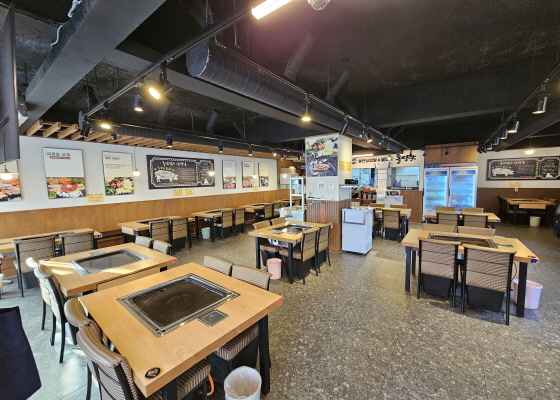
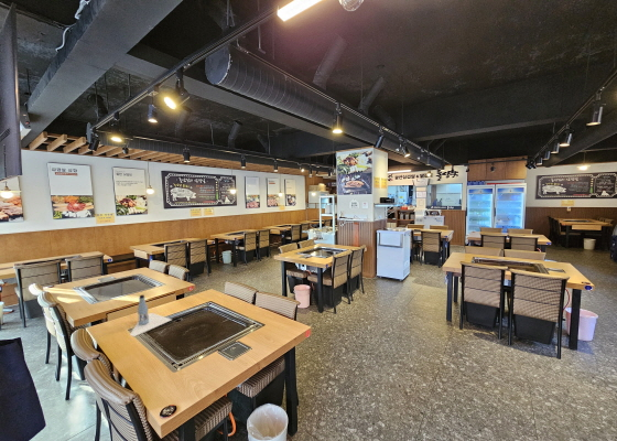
+ bottle (142, 309)
